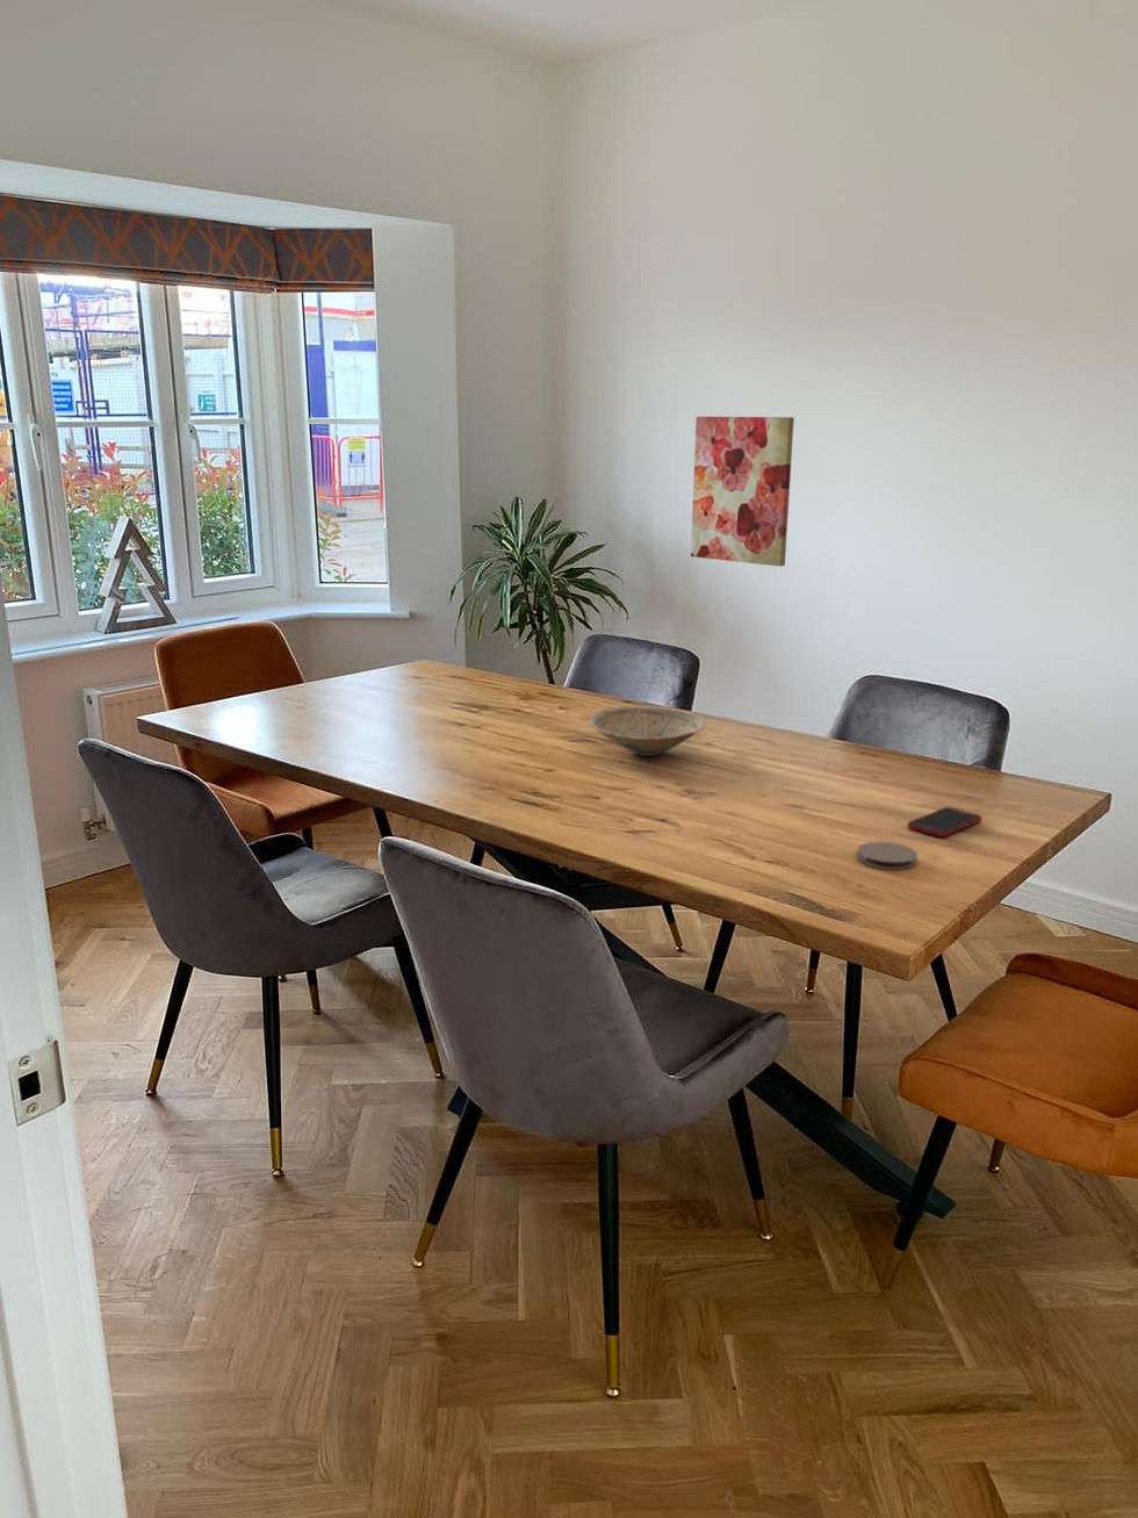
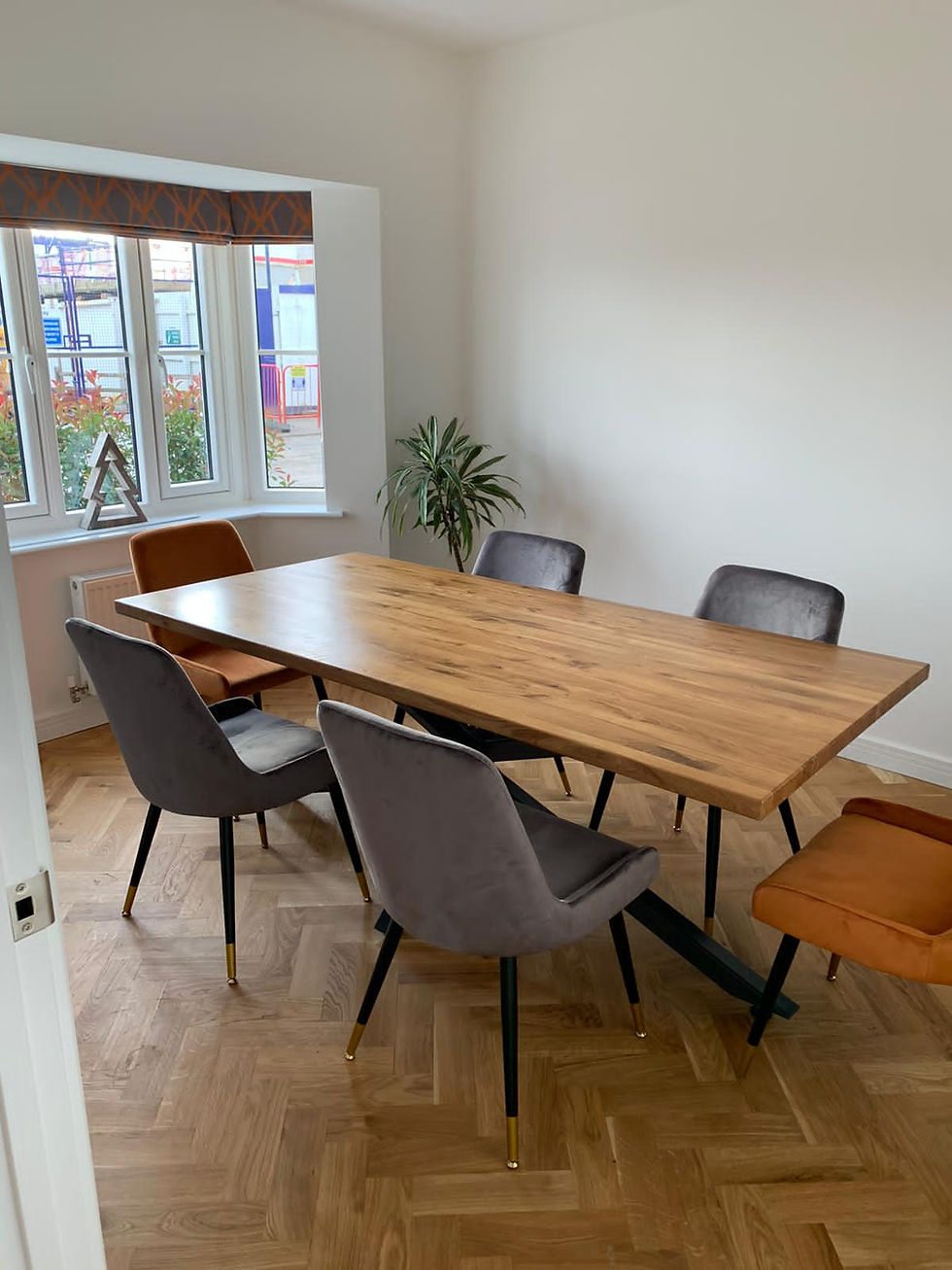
- cell phone (944, 821)
- bowl (646, 735)
- coaster (886, 855)
- wall art (740, 490)
